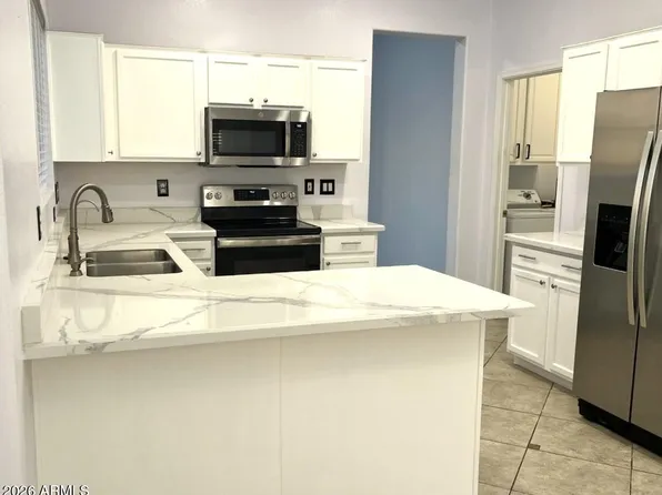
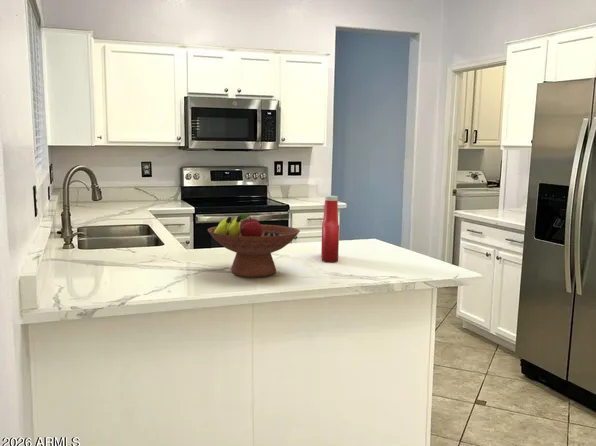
+ soap bottle (330, 227)
+ fruit bowl (253, 243)
